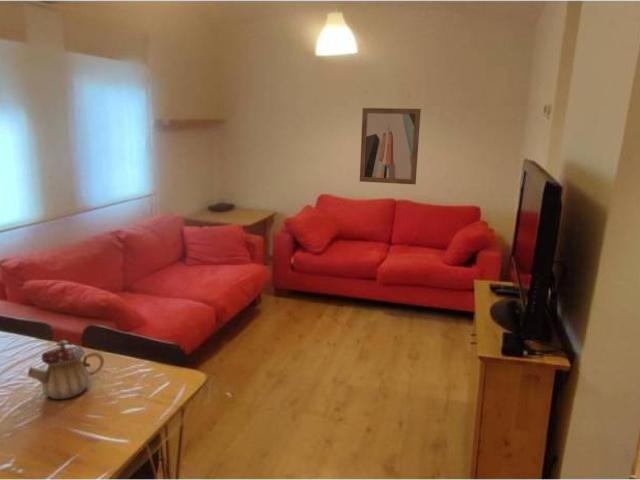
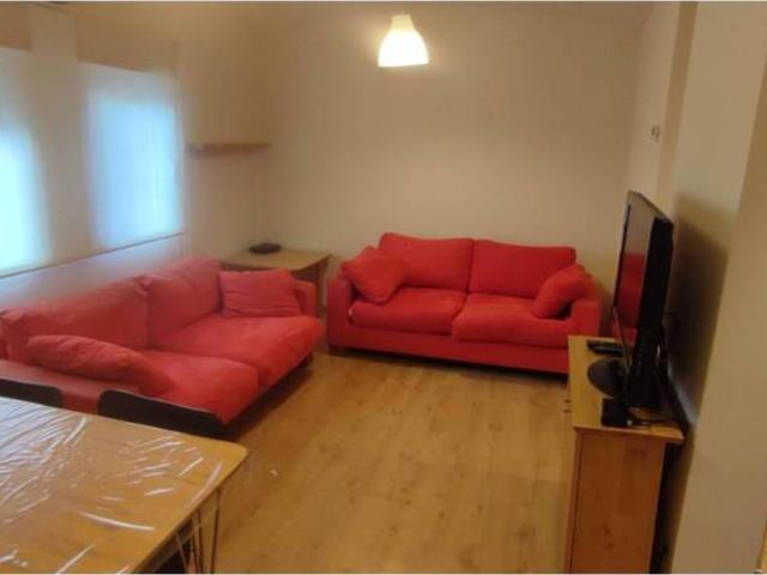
- wall art (389, 146)
- teapot (68, 364)
